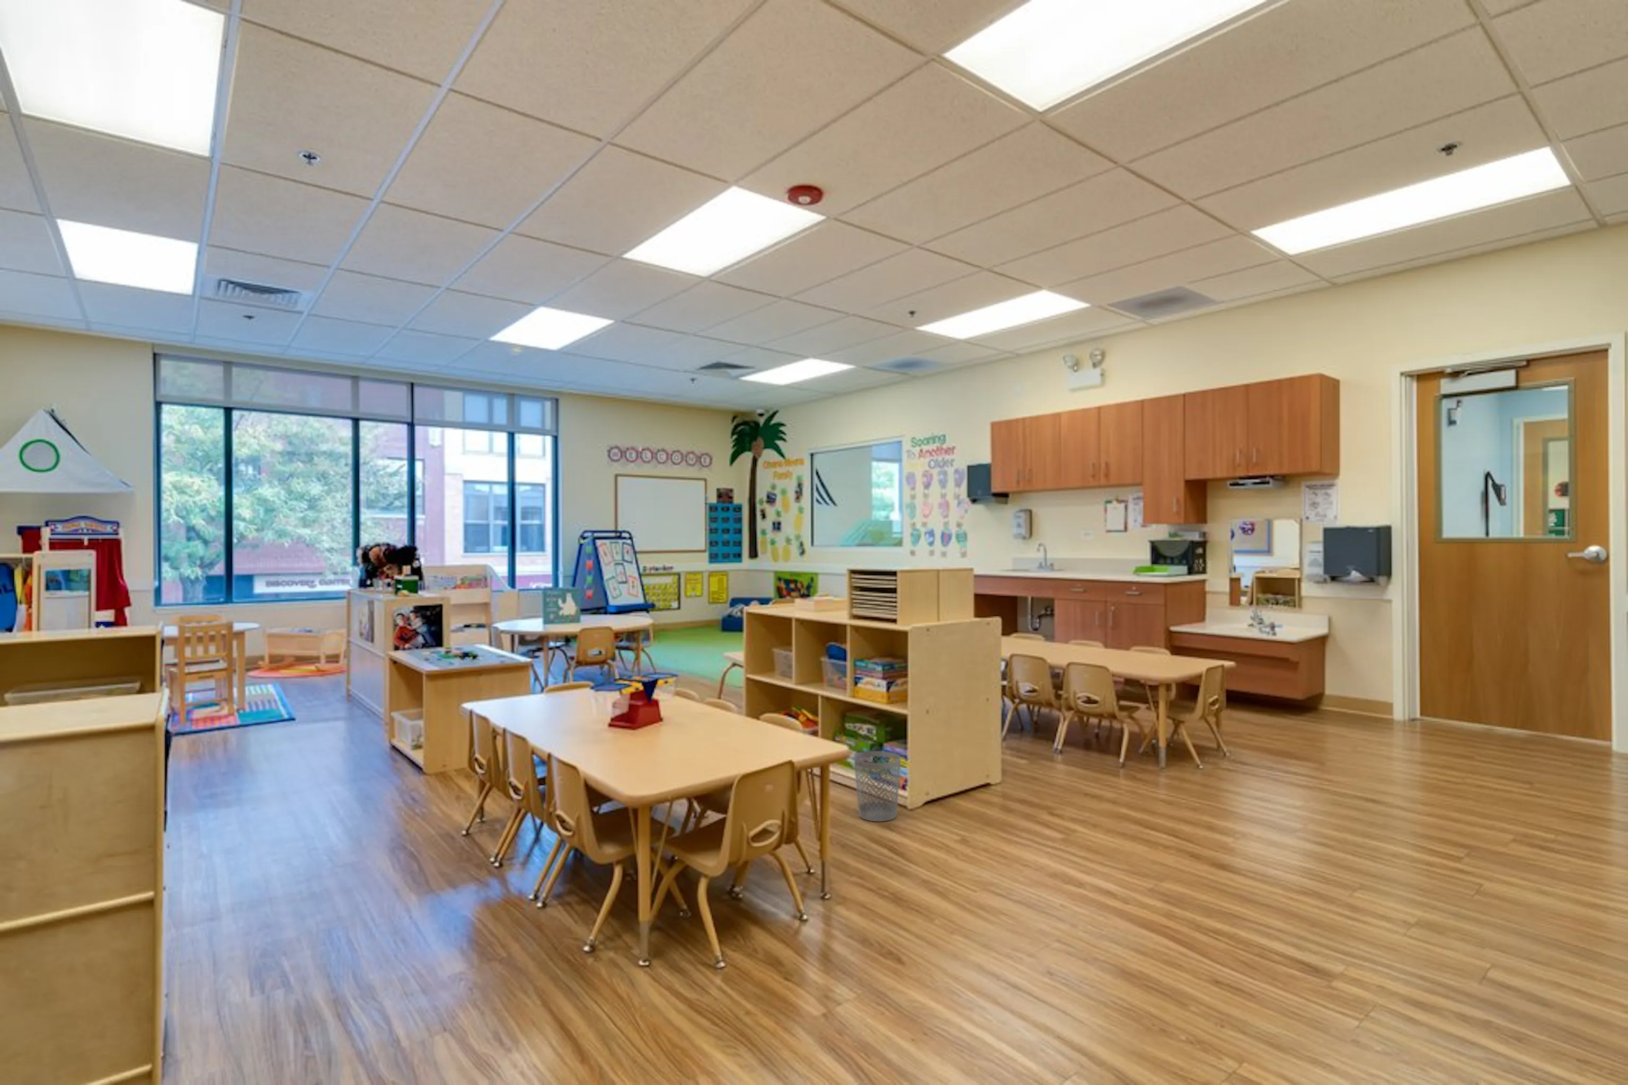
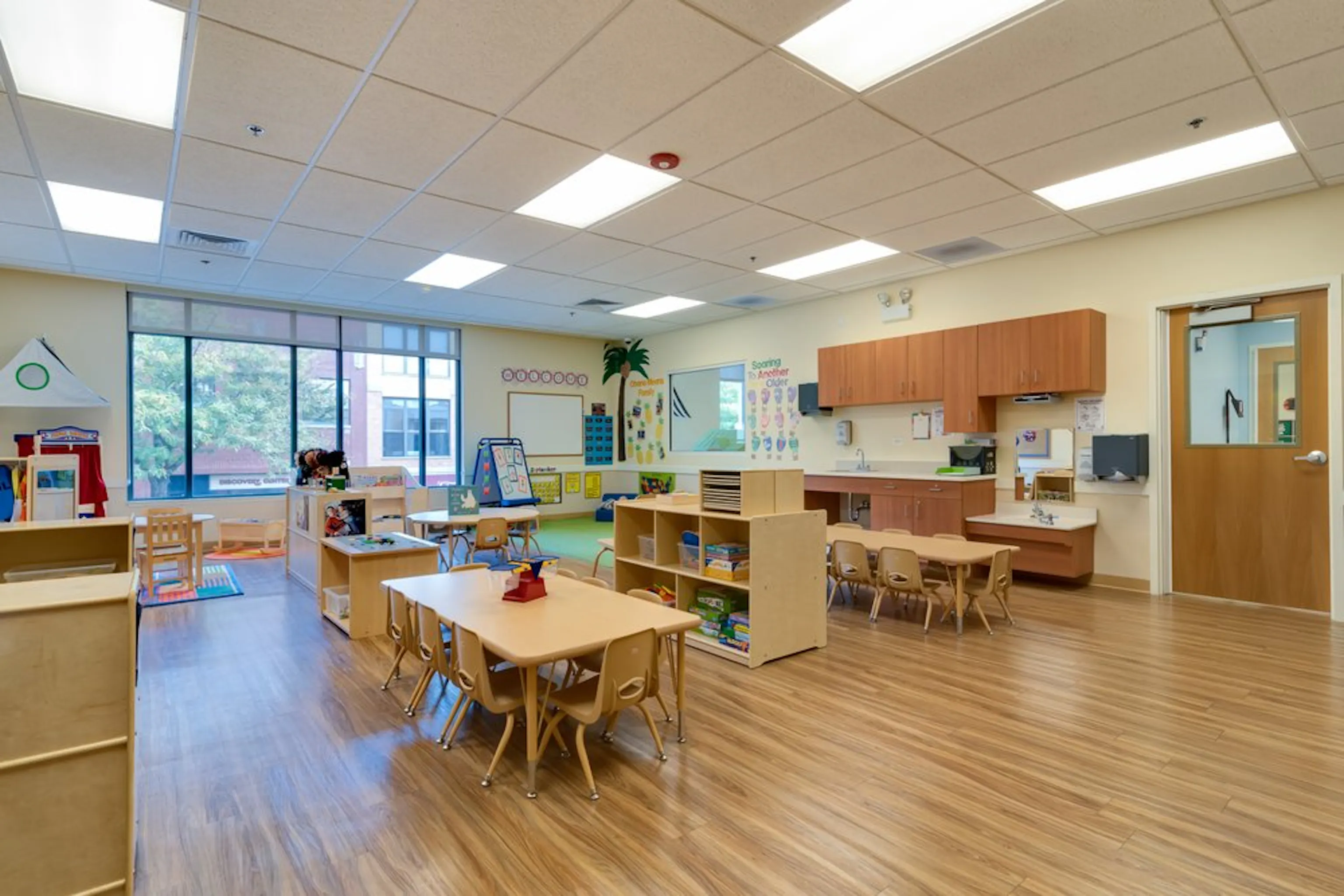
- wastebasket (877, 786)
